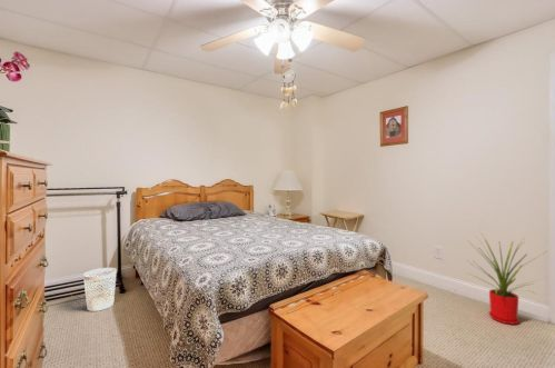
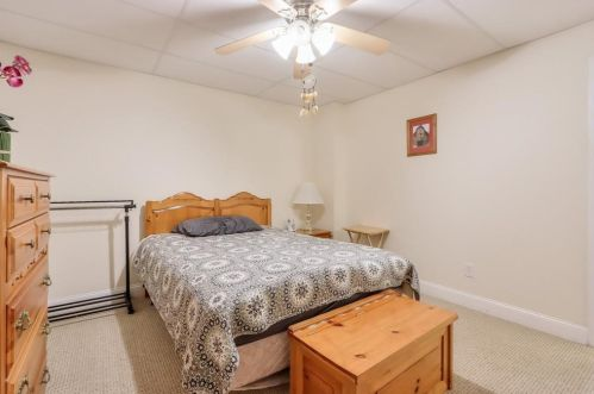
- wastebasket (100, 288)
- house plant (504, 277)
